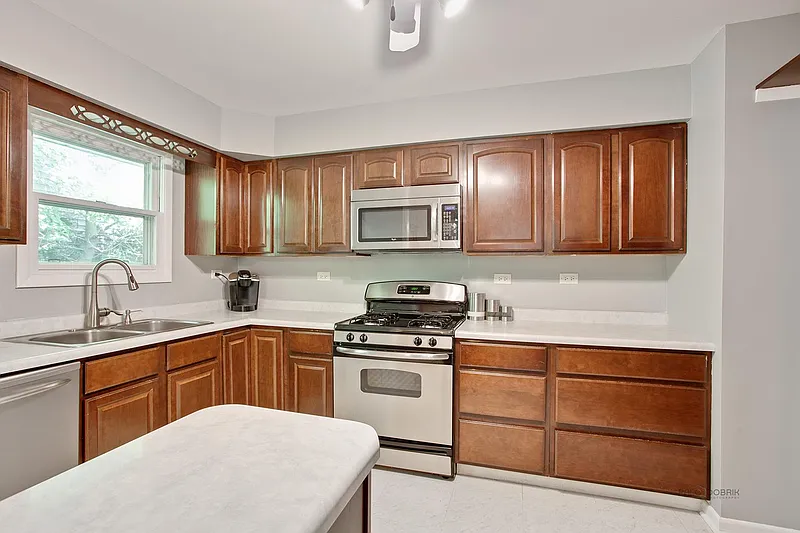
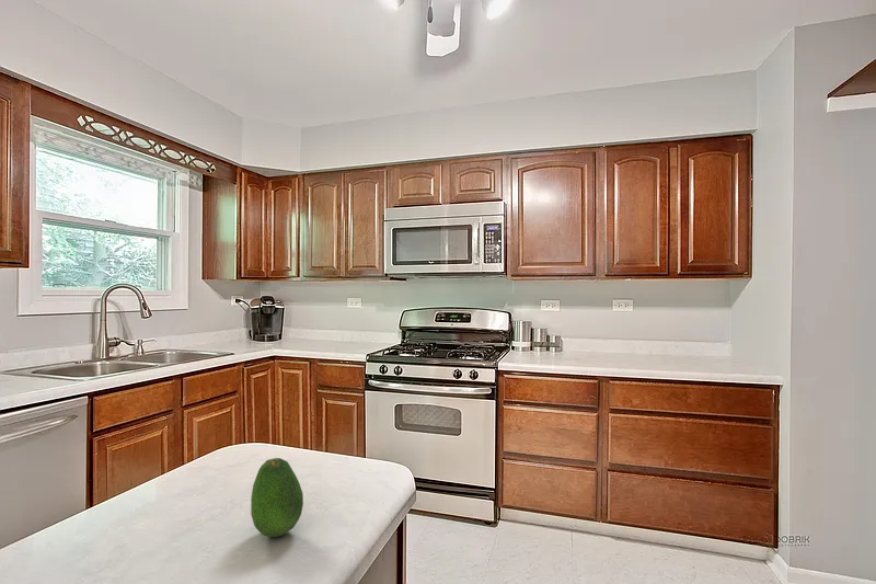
+ fruit (277, 495)
